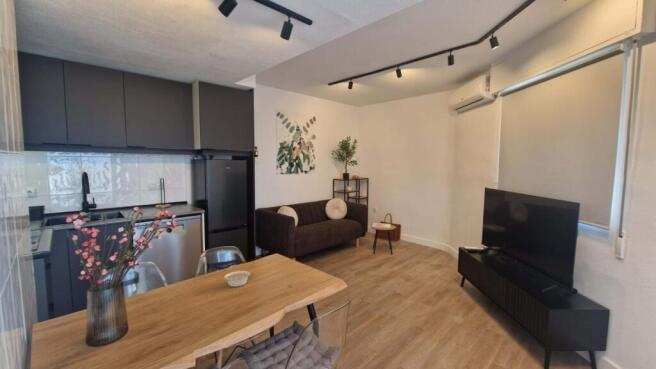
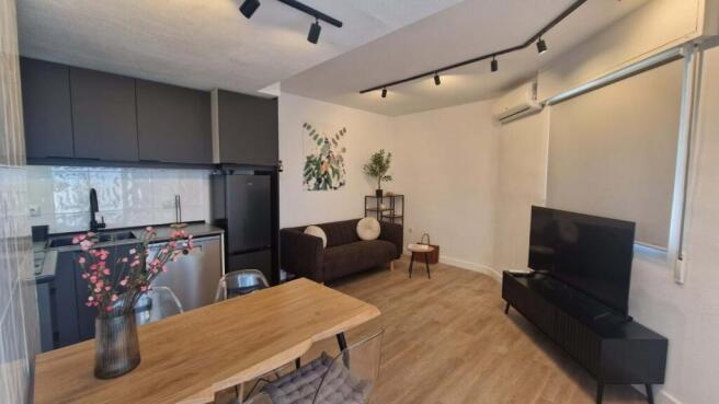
- legume (238, 278)
